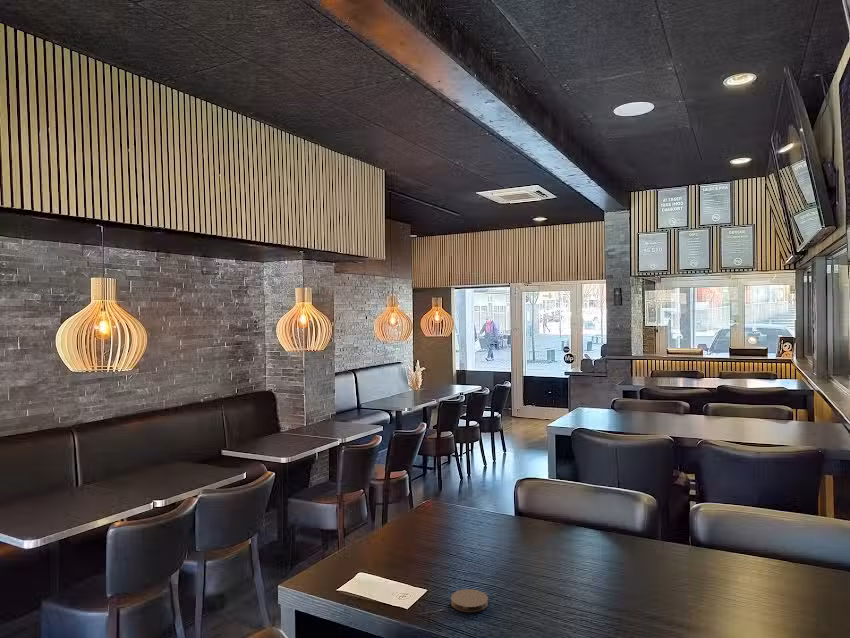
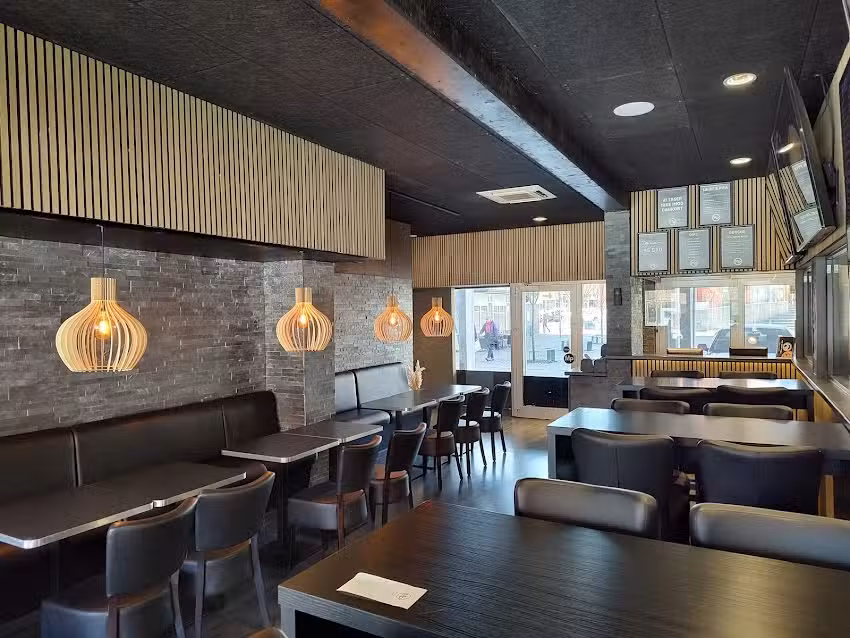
- coaster (469, 600)
